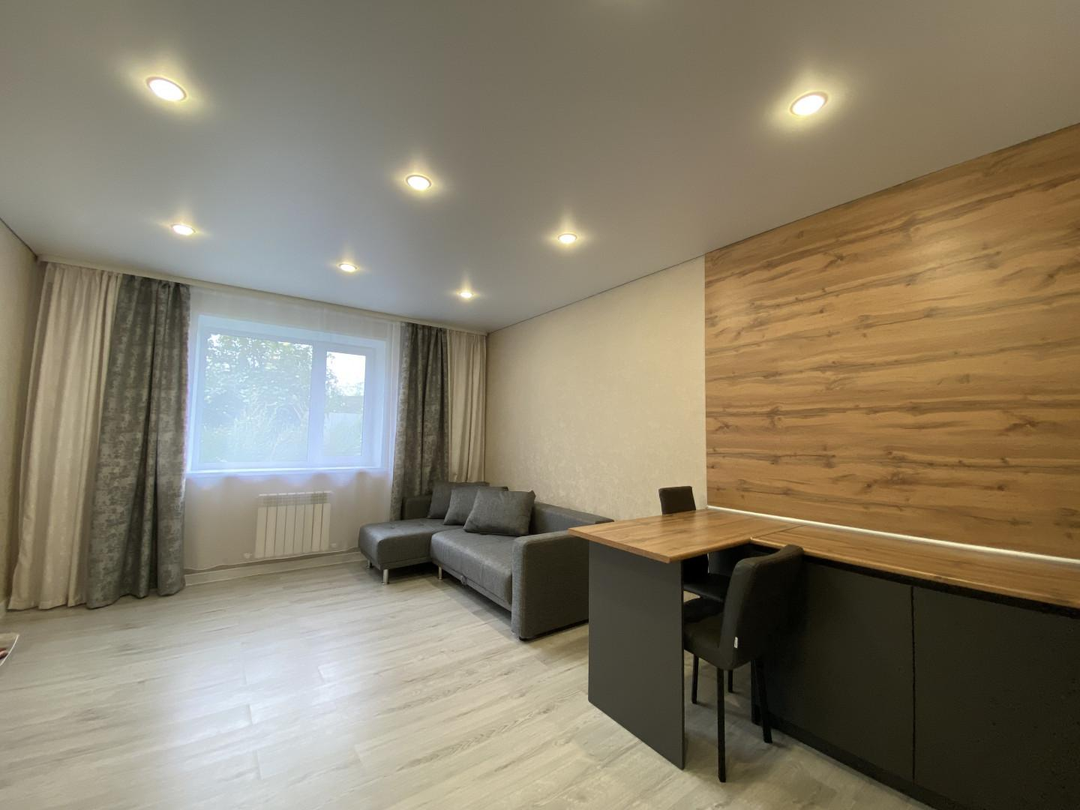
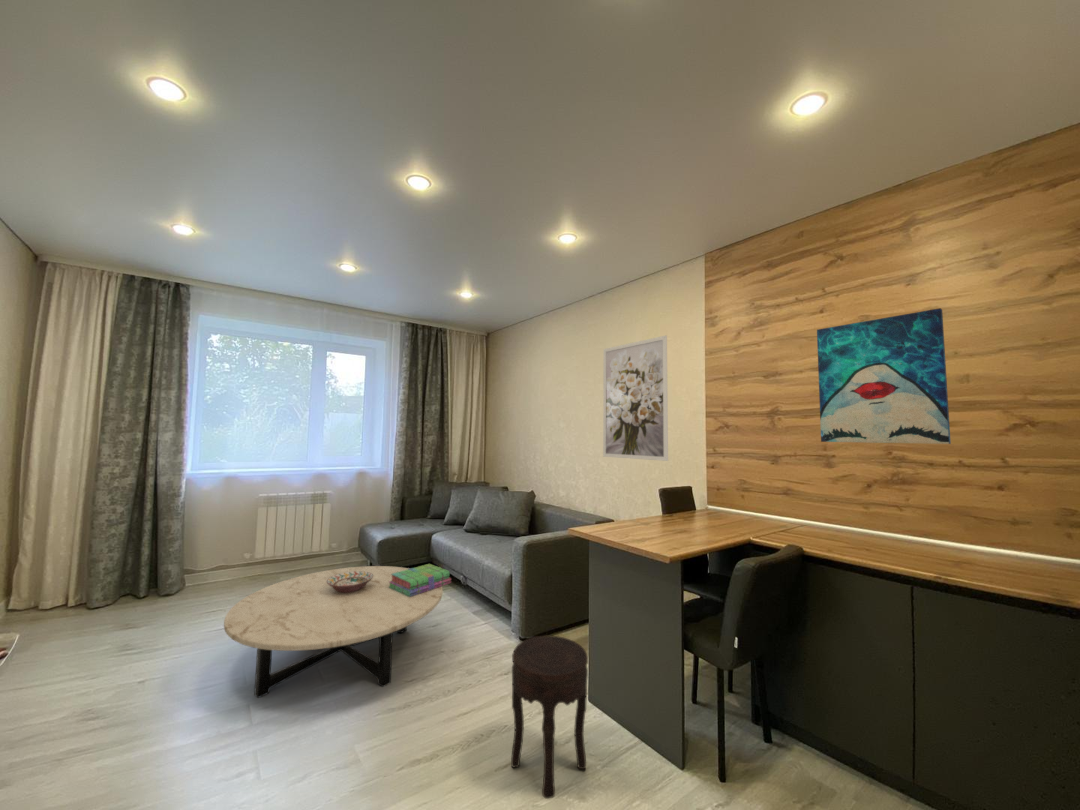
+ decorative bowl (350, 583)
+ side table (549, 709)
+ stack of books (420, 578)
+ wall art (632, 400)
+ coffee table (343, 627)
+ wall art (876, 380)
